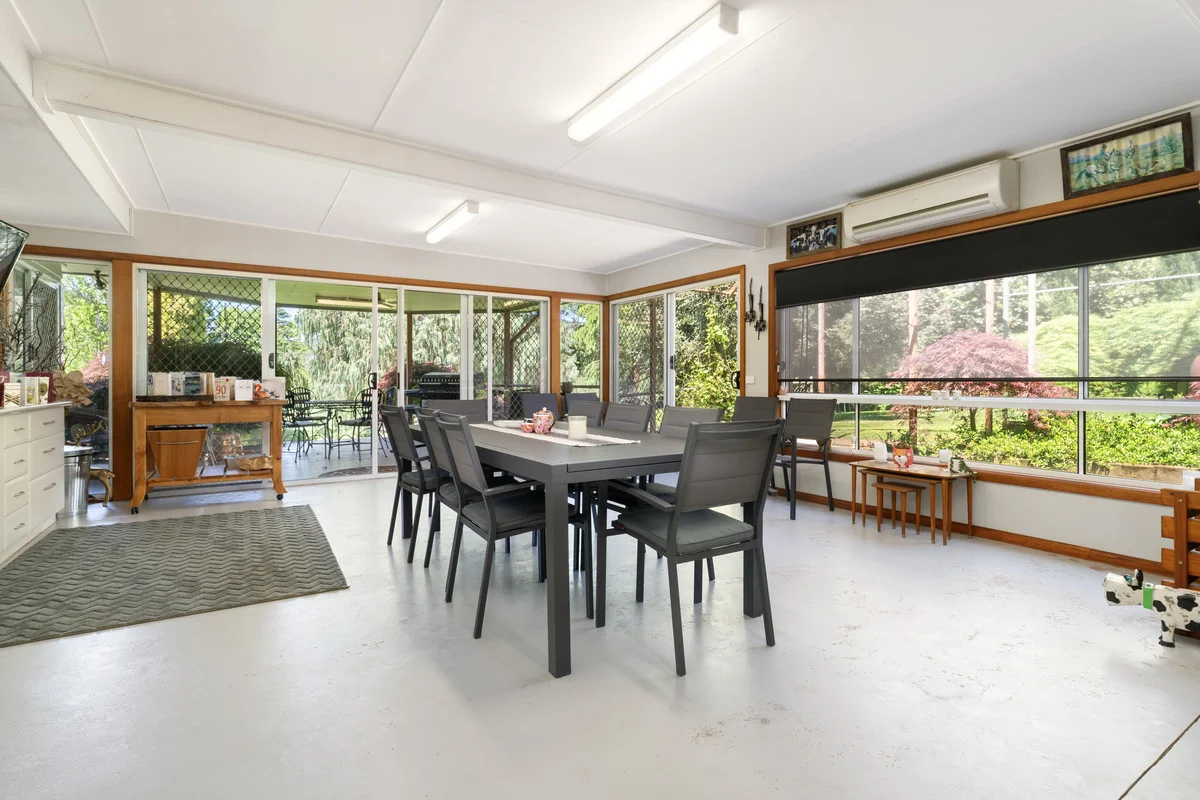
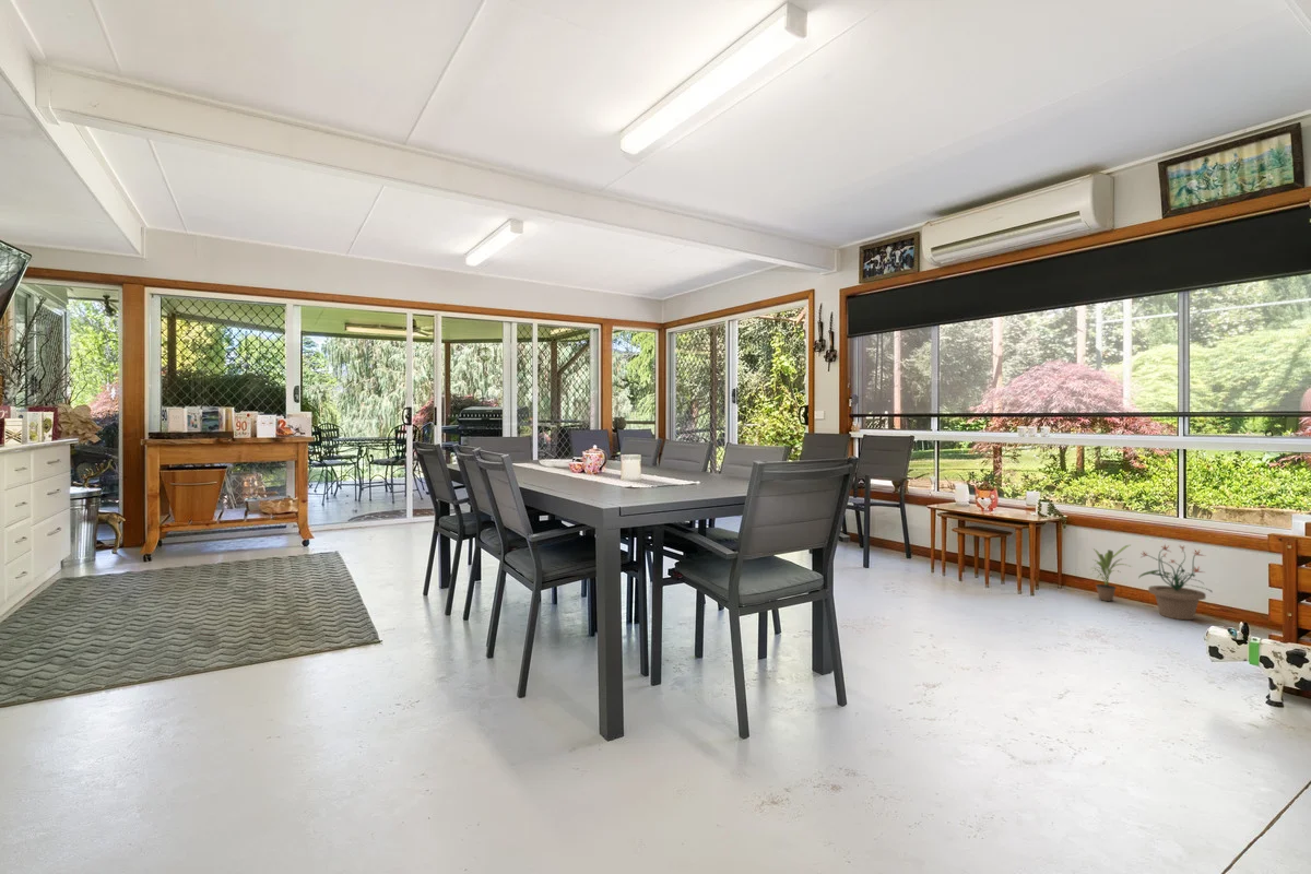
+ potted plant (1176, 580)
+ potted plant (1108, 572)
